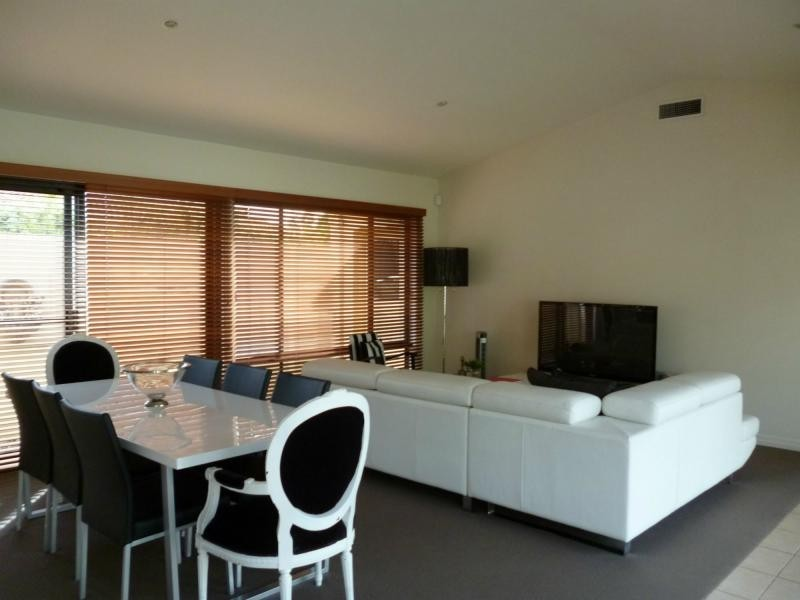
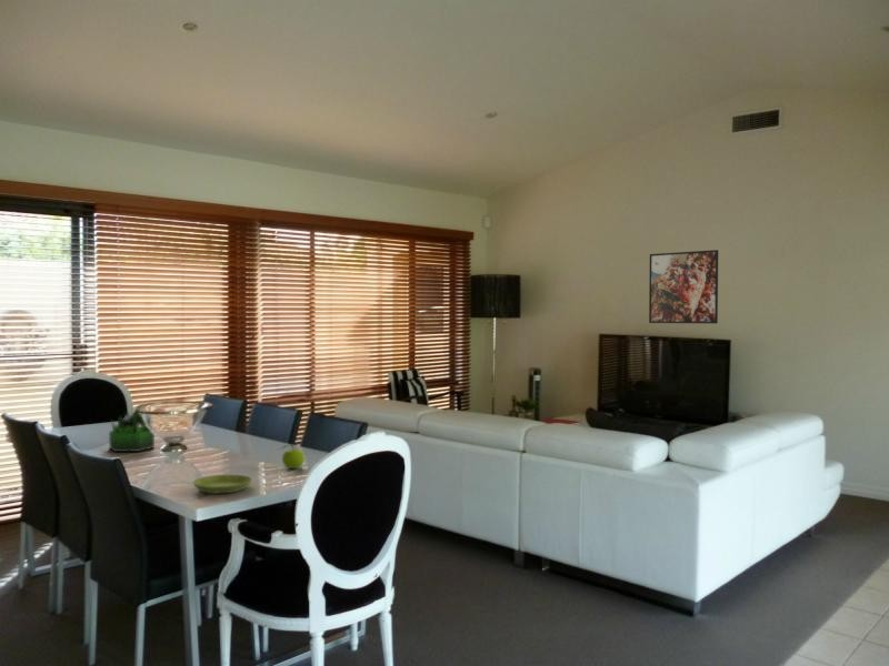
+ plant (132, 426)
+ saucer (222, 484)
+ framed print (682, 287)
+ fruit (289, 455)
